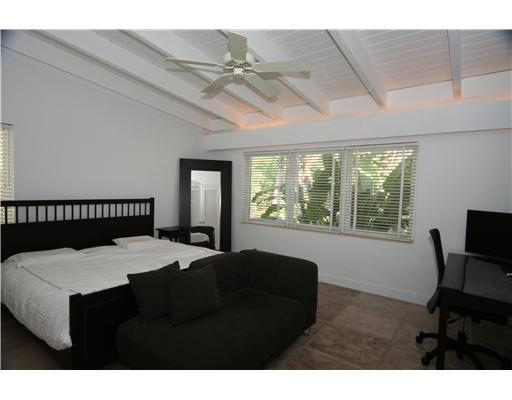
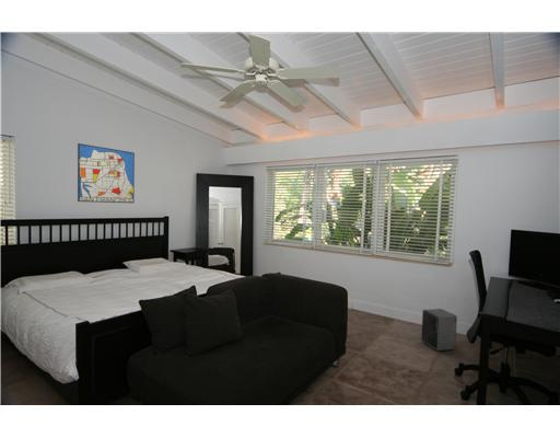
+ speaker (440, 328)
+ wall art (107, 175)
